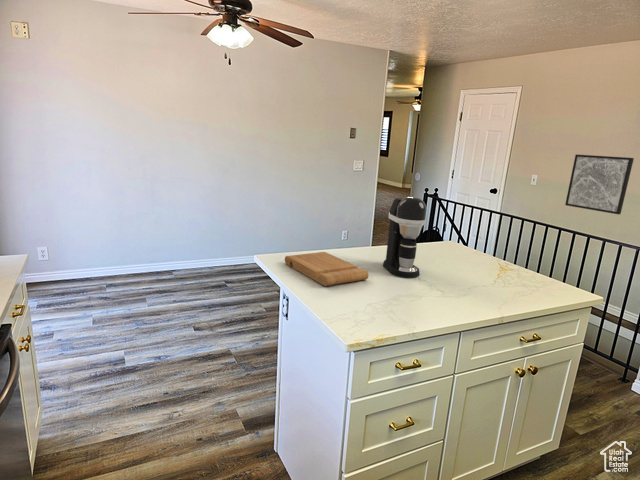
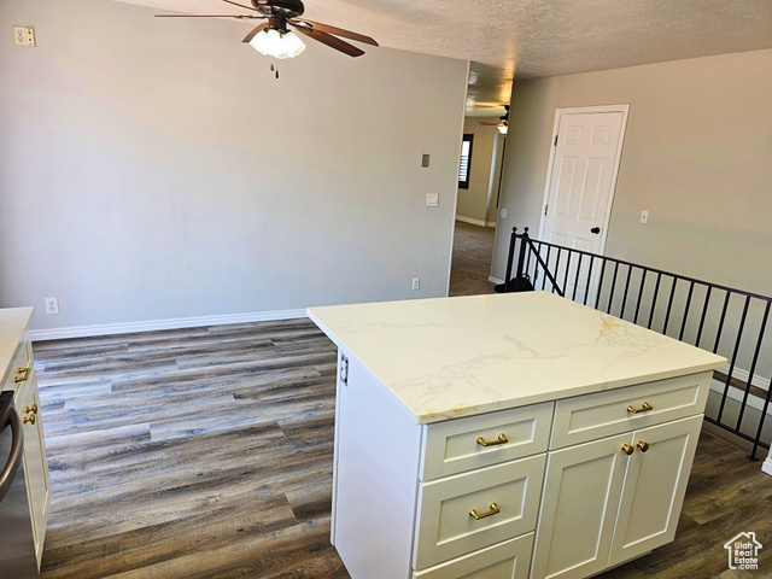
- coffee maker (404, 233)
- wall art (597, 183)
- cutting board (324, 267)
